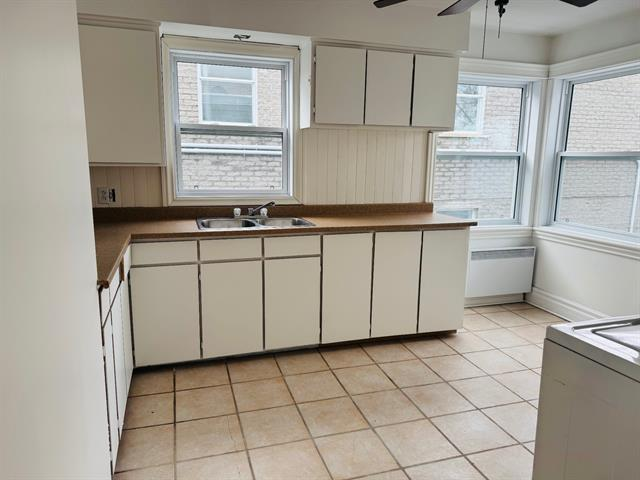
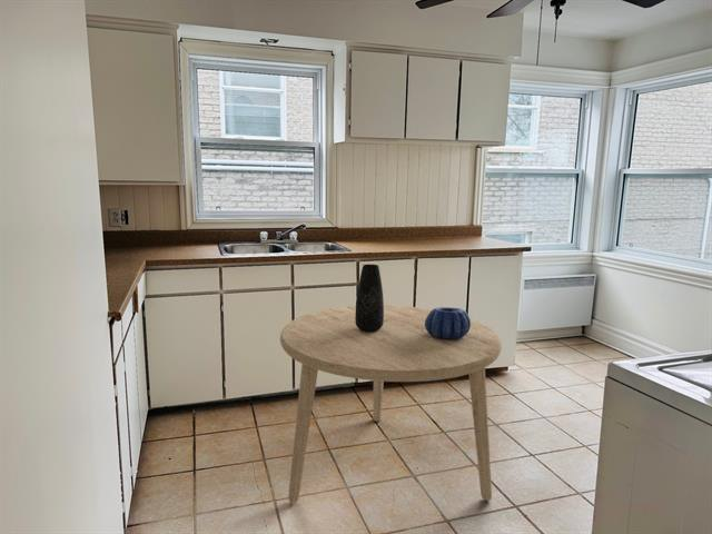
+ decorative bowl (447, 322)
+ dining table (382, 399)
+ vase (369, 297)
